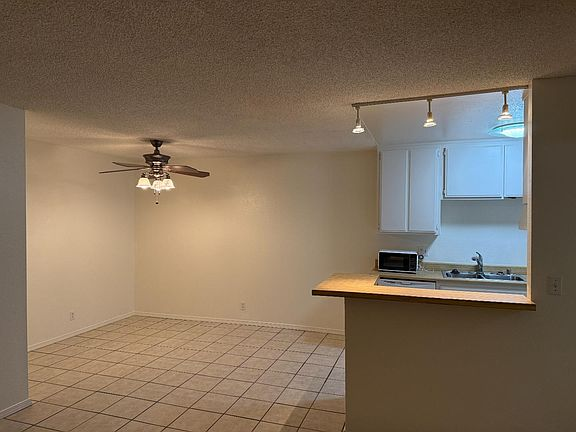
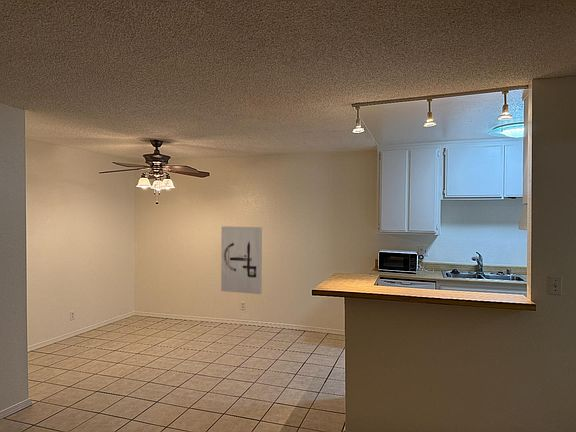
+ wall art (241, 259)
